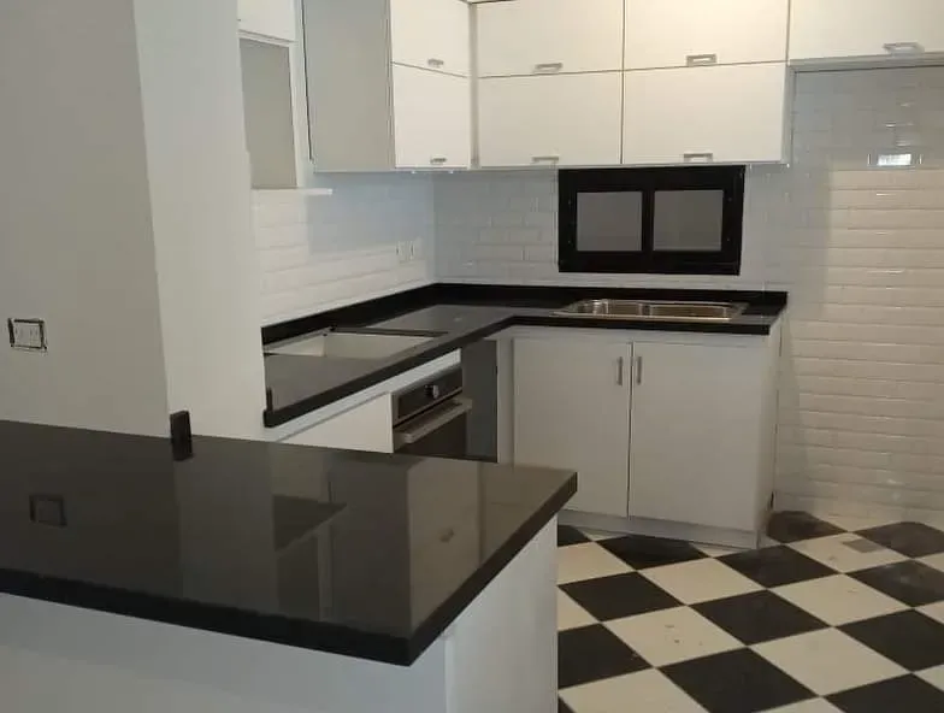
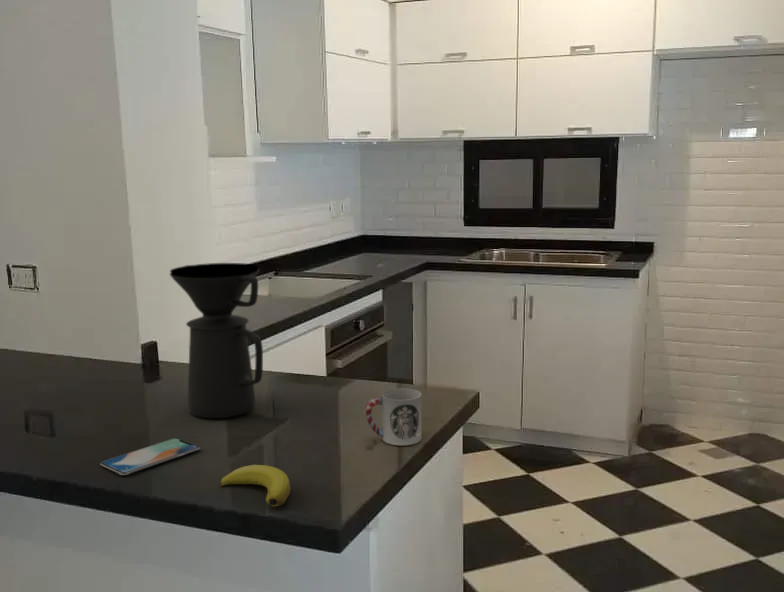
+ coffee maker (218, 339)
+ cup (393, 417)
+ smartphone (151, 455)
+ banana (260, 481)
